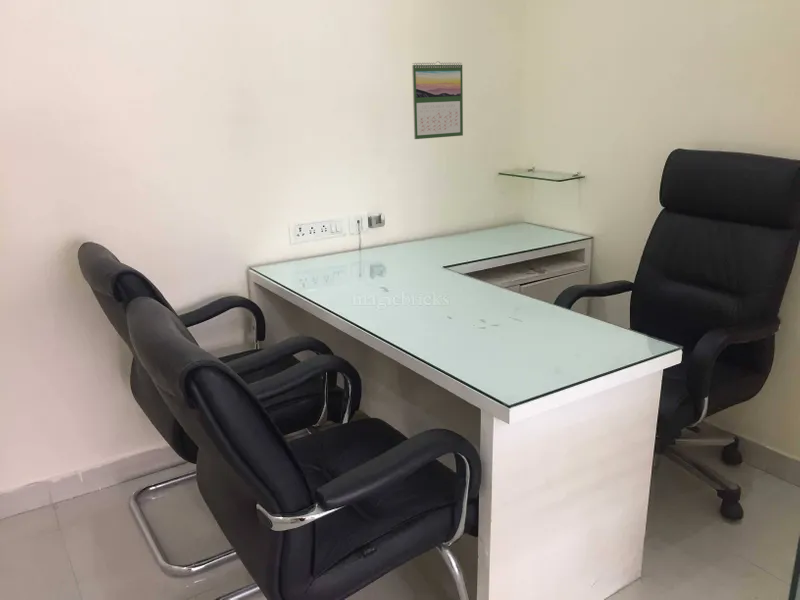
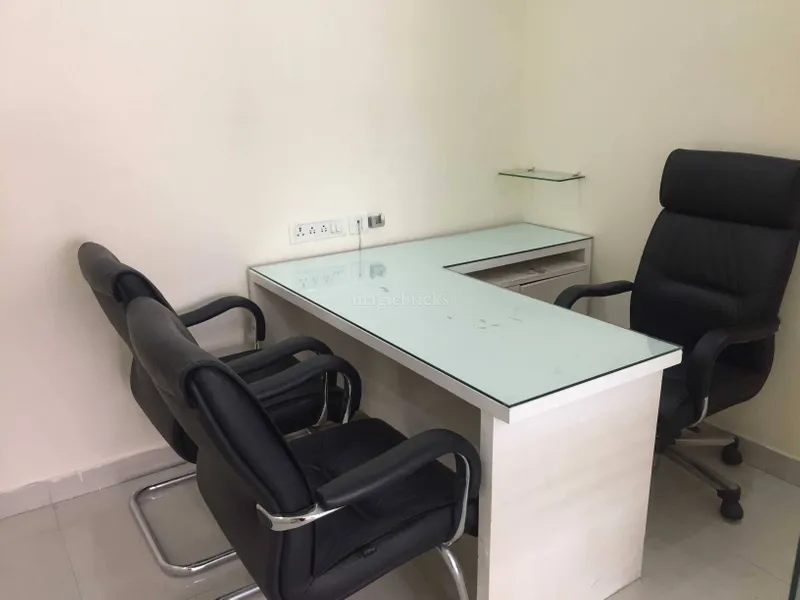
- calendar (438, 99)
